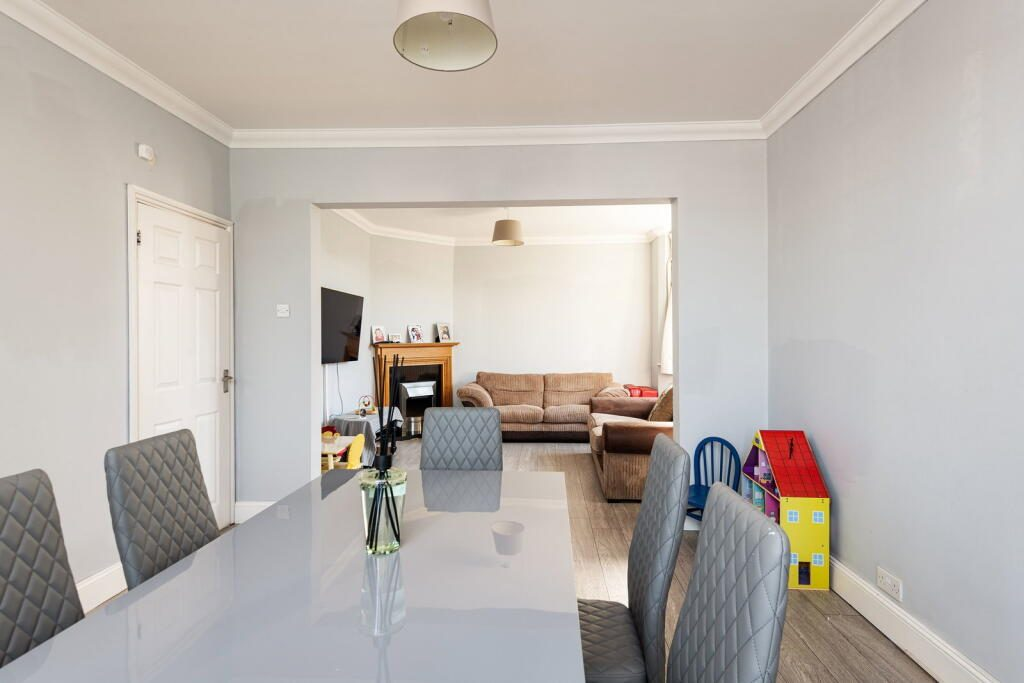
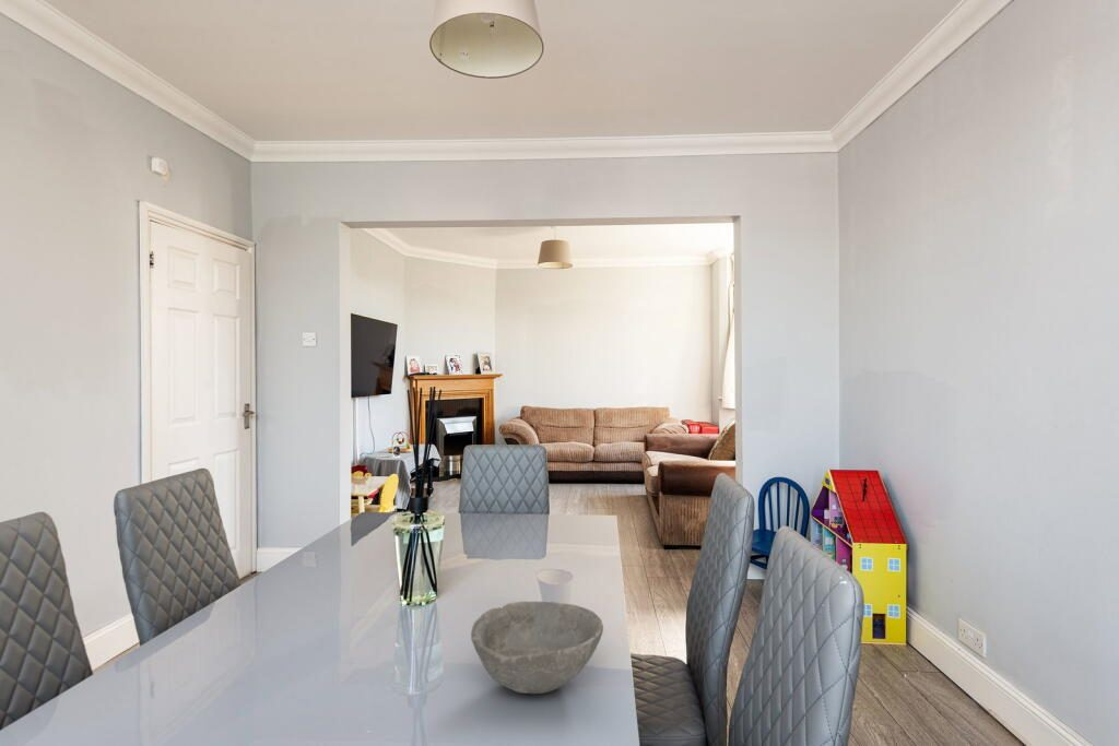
+ bowl (535, 652)
